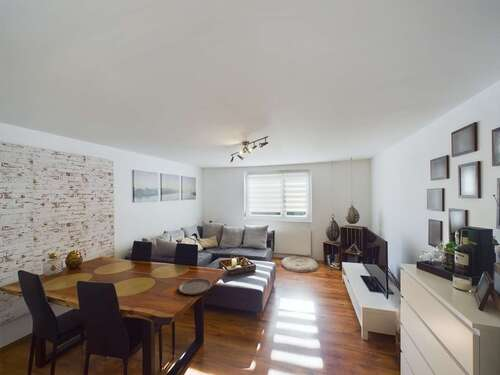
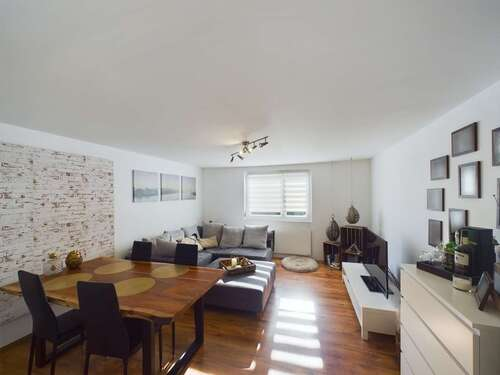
- plate (195, 286)
